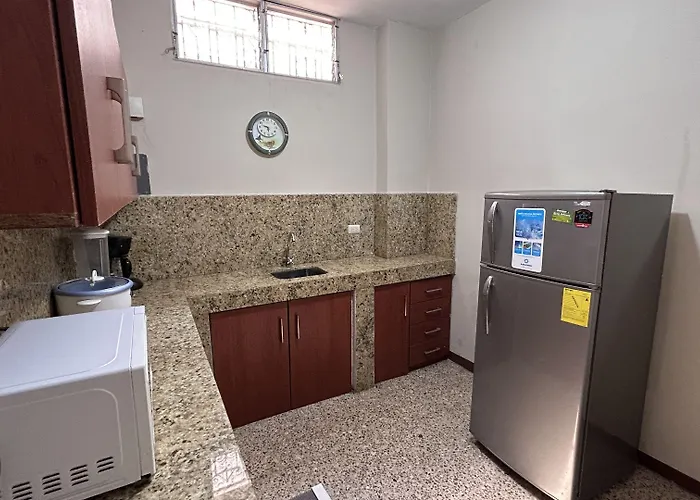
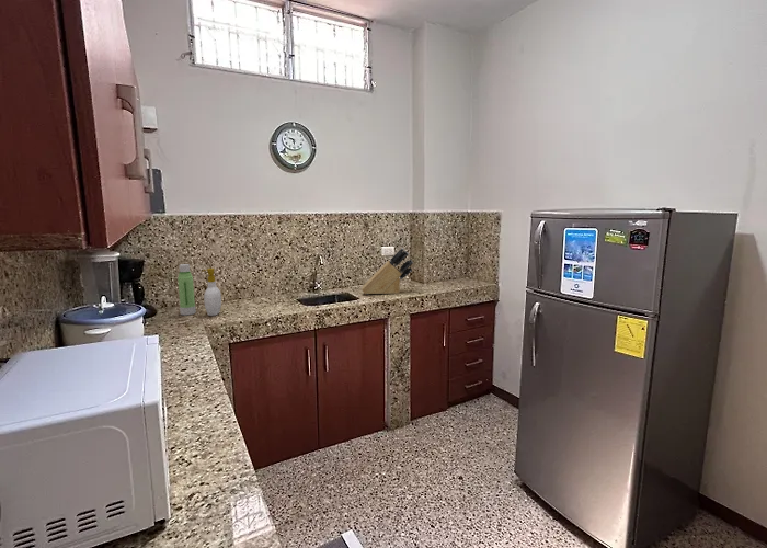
+ soap bottle (210, 290)
+ water bottle (185, 289)
+ knife block (387, 270)
